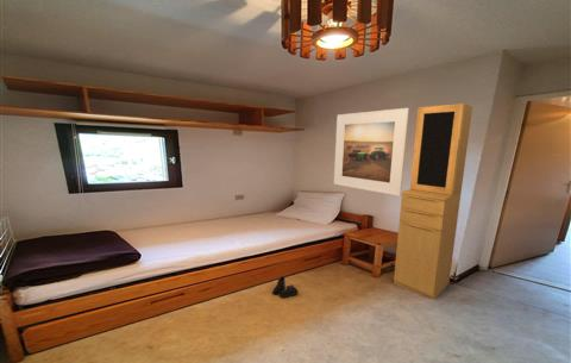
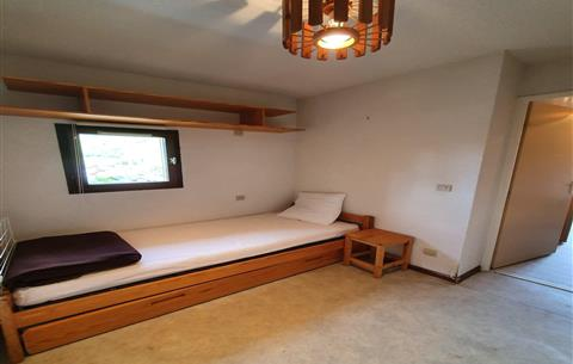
- cupboard (429, 200)
- boots (287, 287)
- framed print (365, 151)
